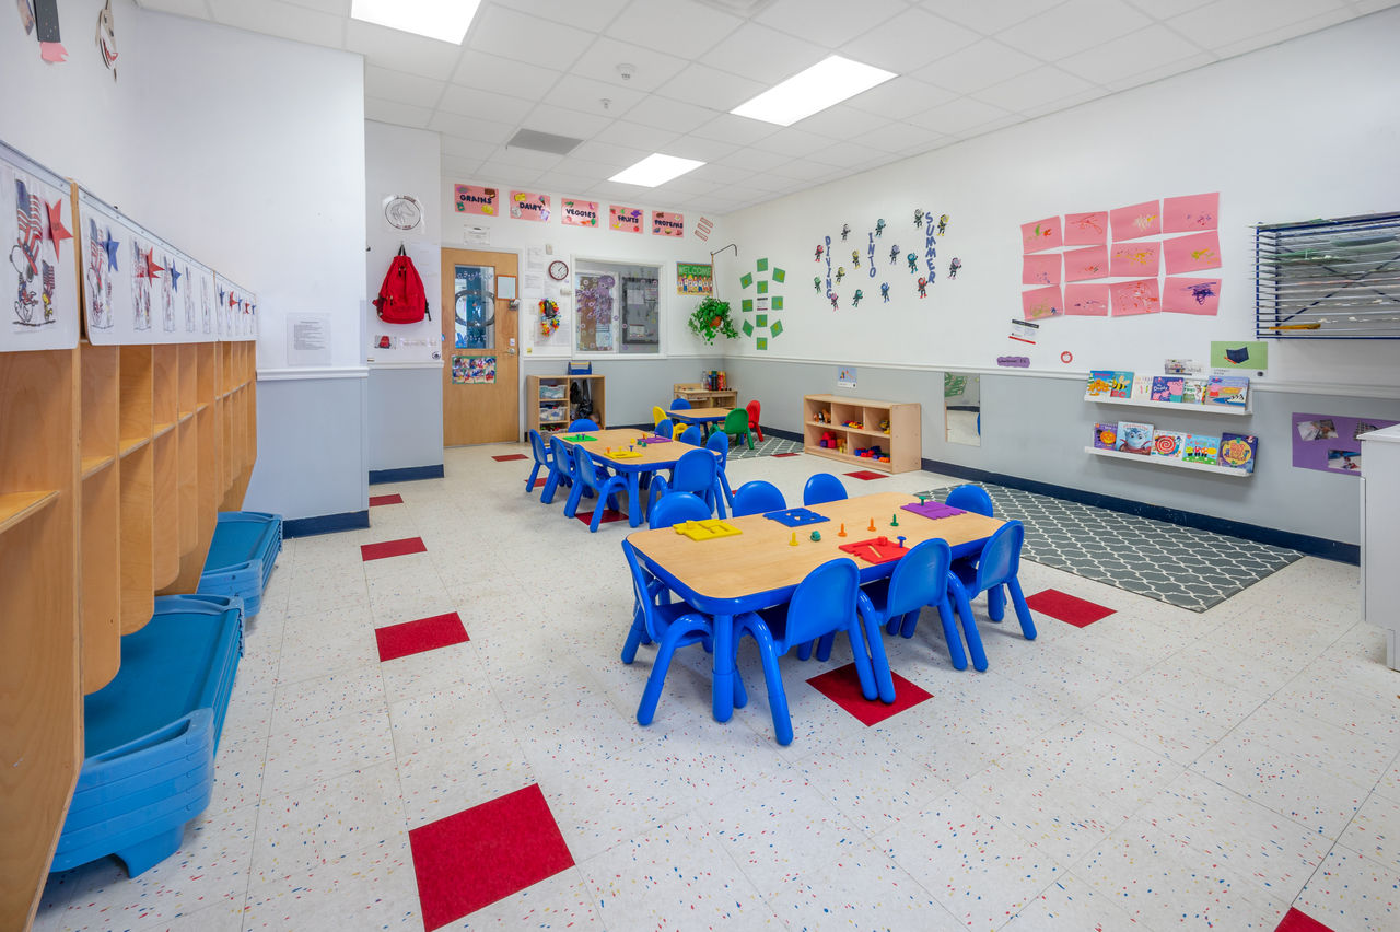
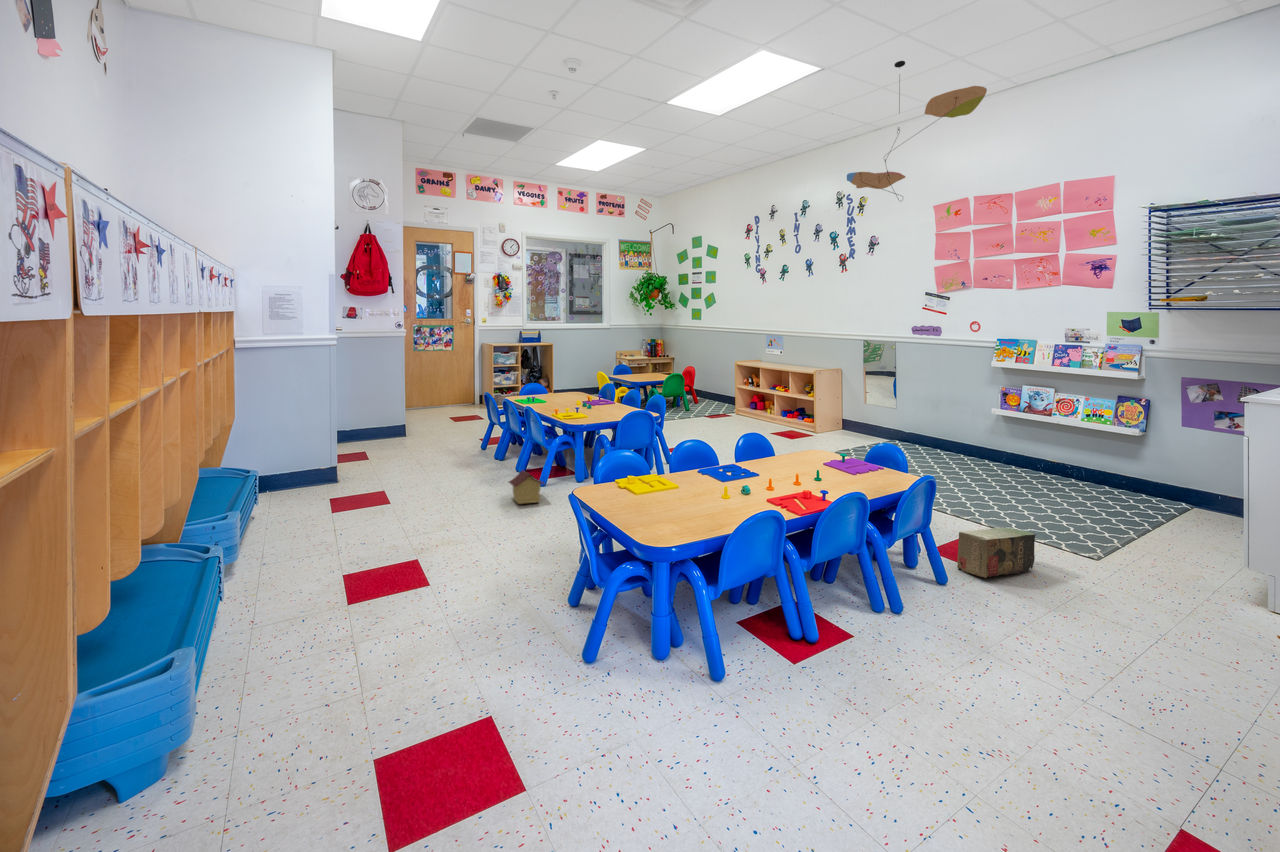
+ toy house (526, 486)
+ ceiling mobile (912, 136)
+ cardboard box (995, 550)
